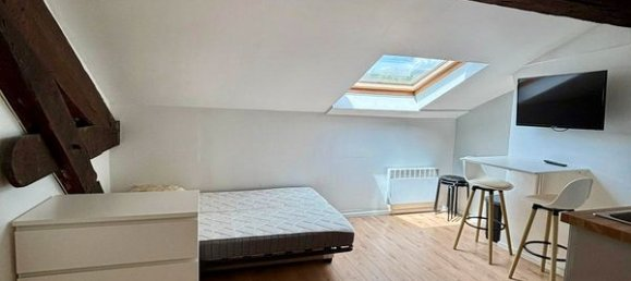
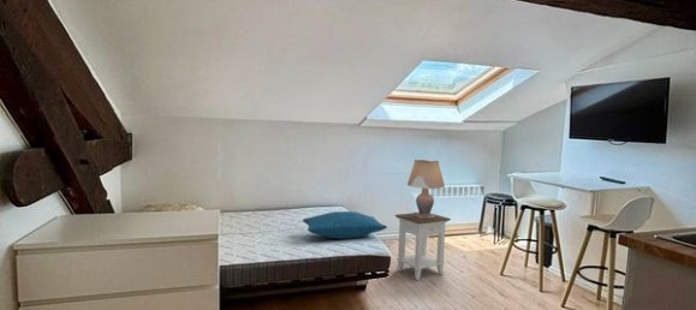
+ nightstand (421, 244)
+ pillow (343, 225)
+ lamp (426, 187)
